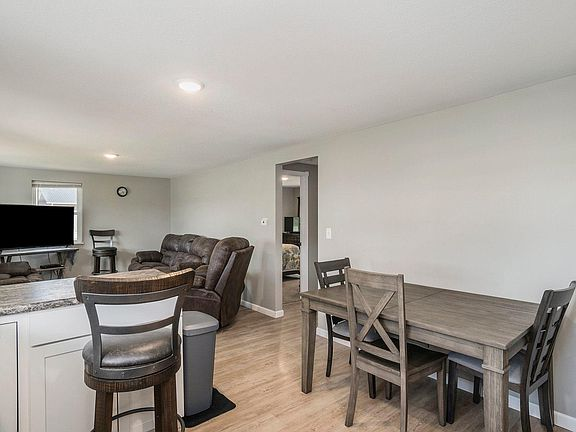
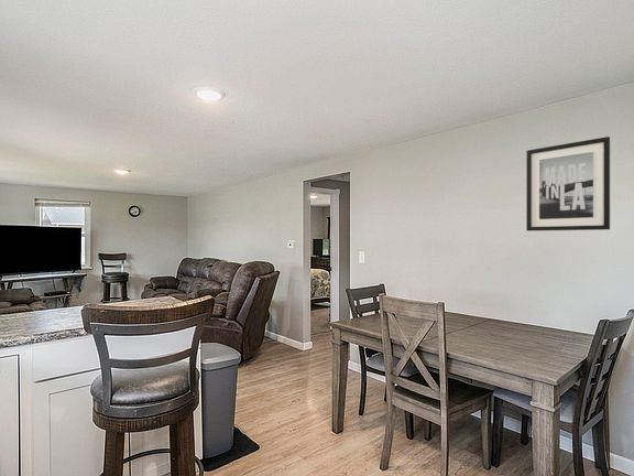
+ wall art (565, 186)
